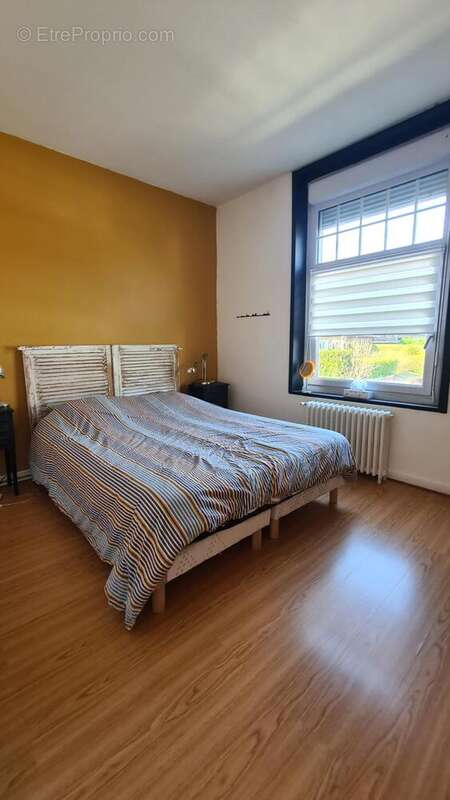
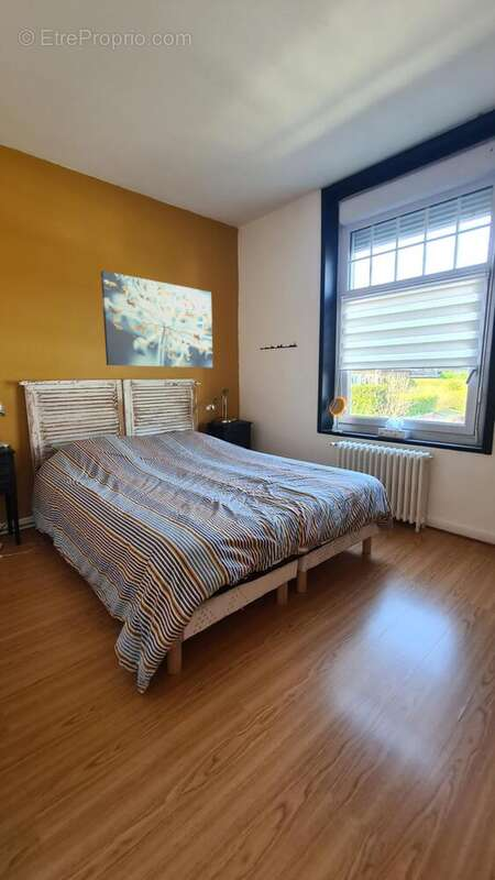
+ wall art (163, 324)
